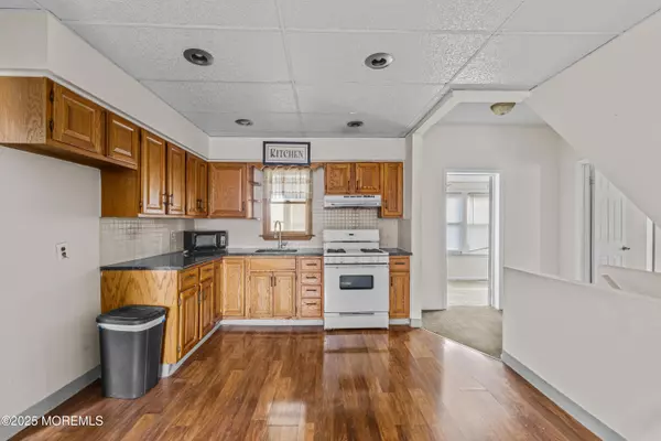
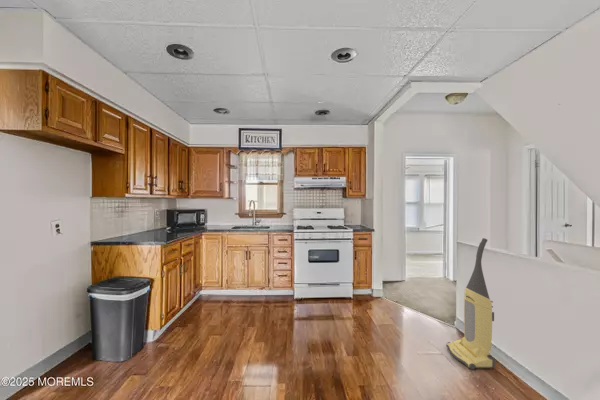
+ vacuum cleaner (471, 297)
